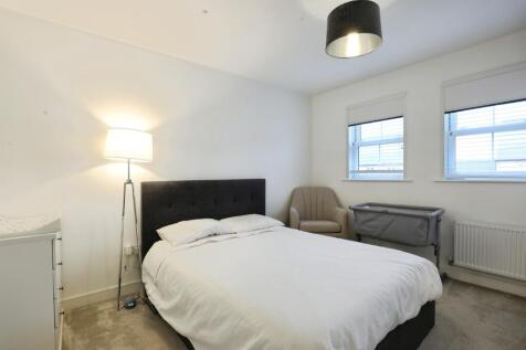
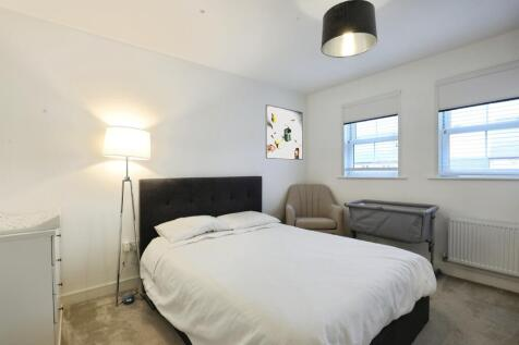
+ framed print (285, 134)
